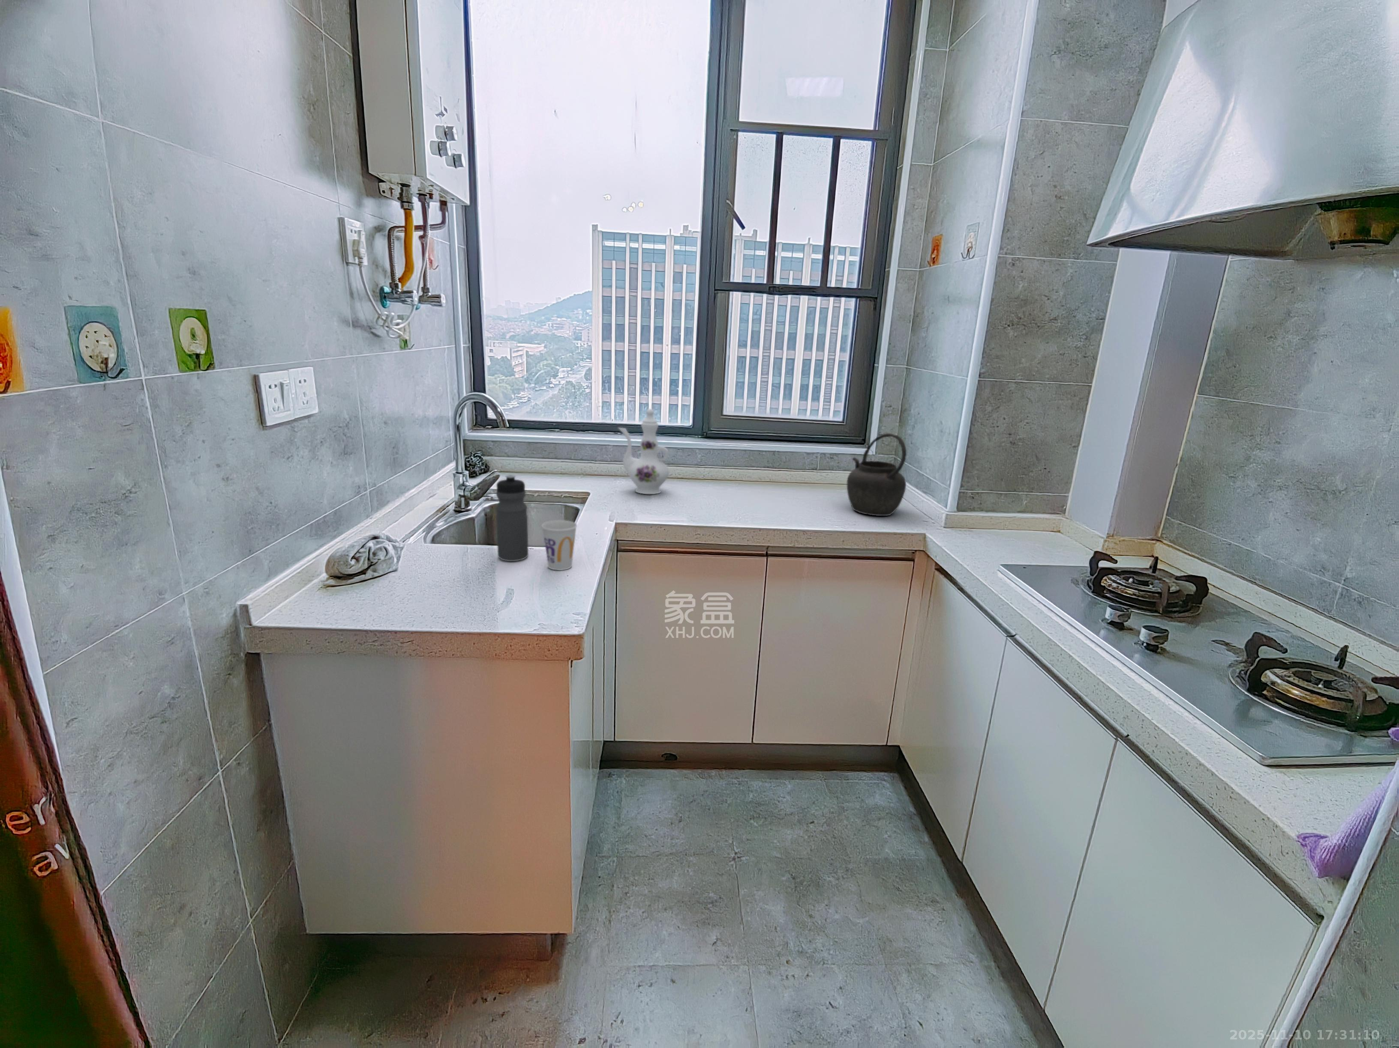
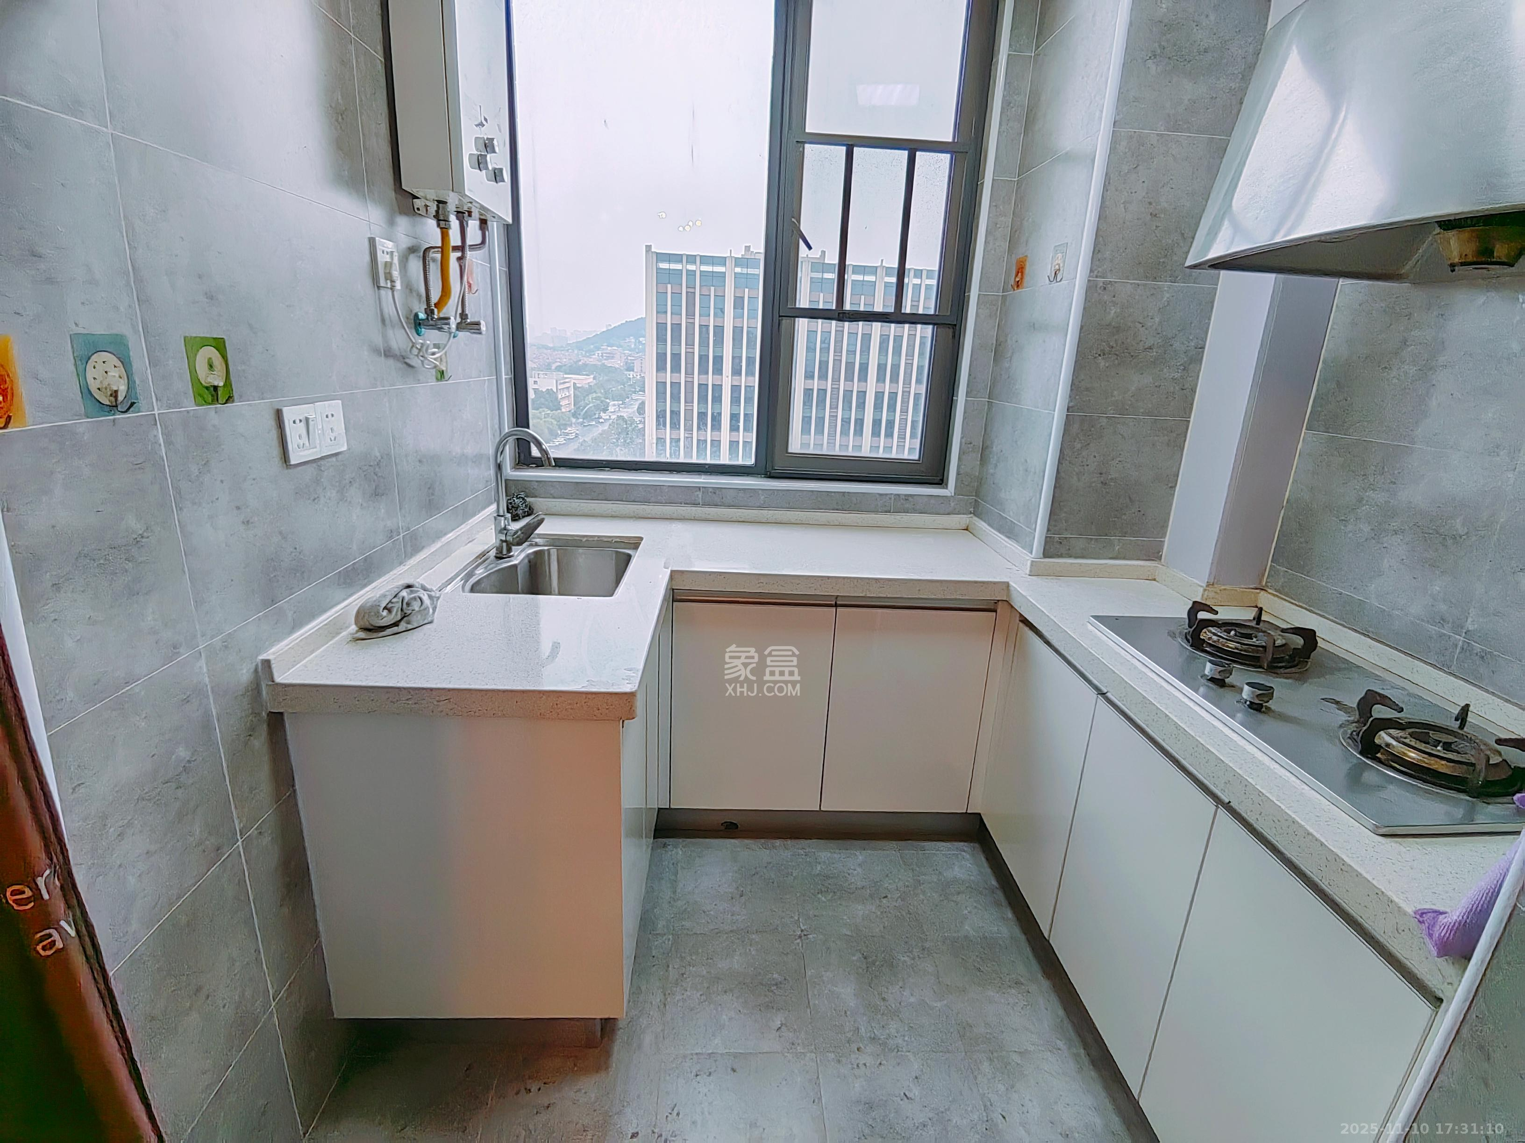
- chinaware (643, 450)
- kettle (875, 471)
- cup (560, 545)
- water bottle (512, 516)
